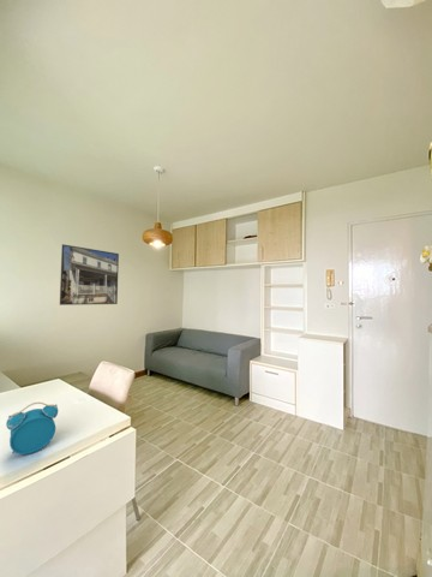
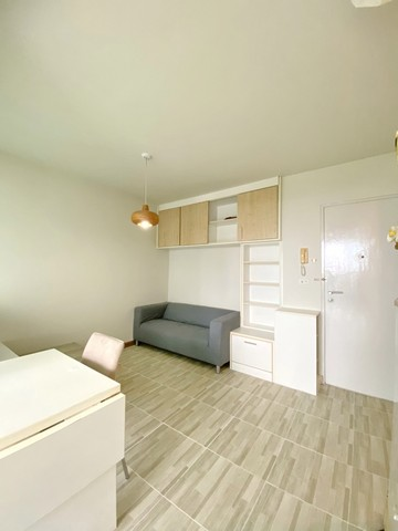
- alarm clock (32, 424)
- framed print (91, 276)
